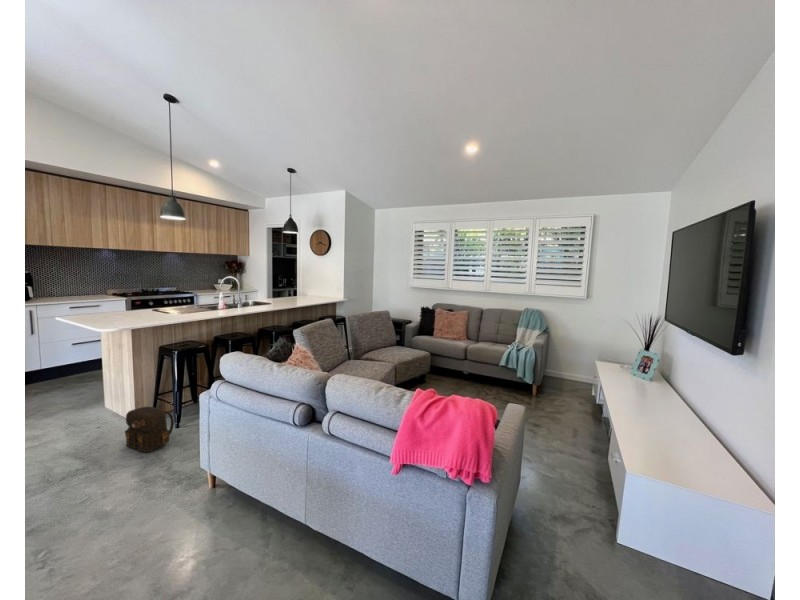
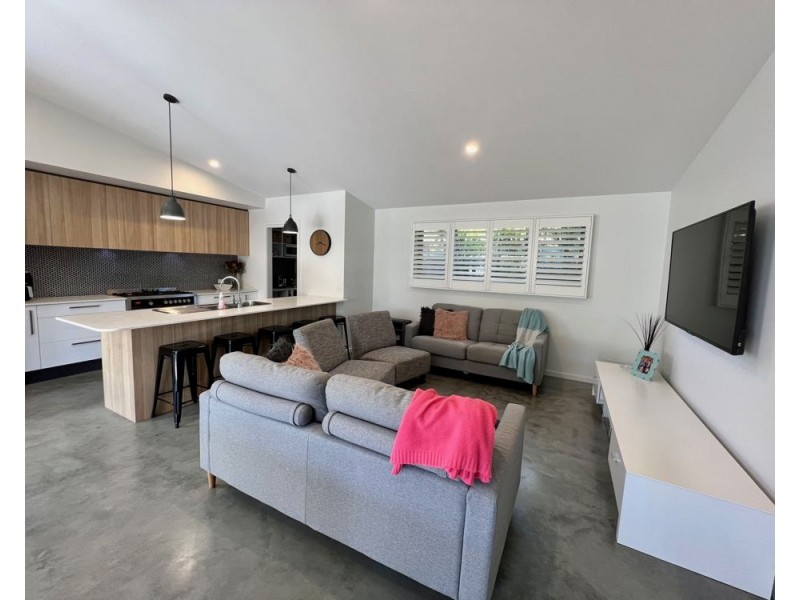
- backpack (150, 427)
